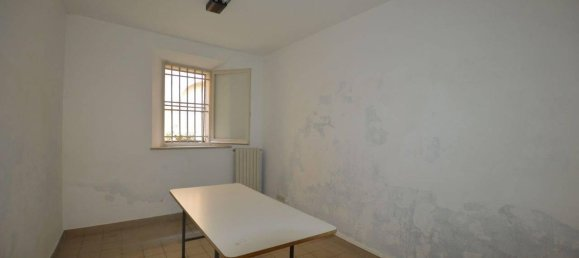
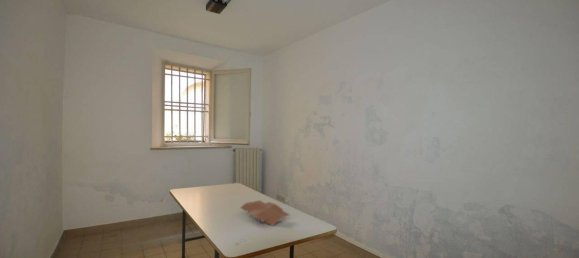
+ papers (263, 211)
